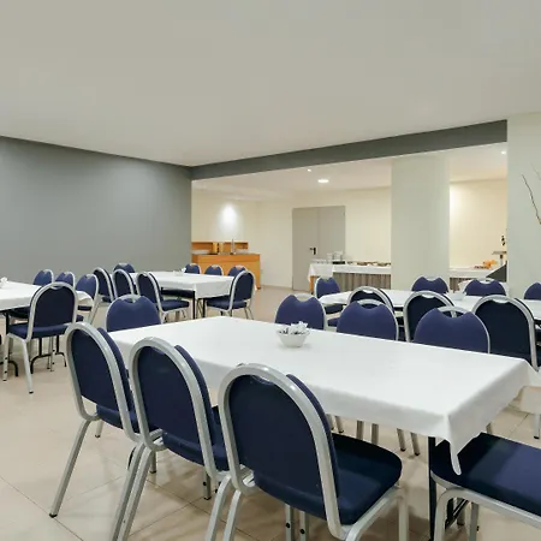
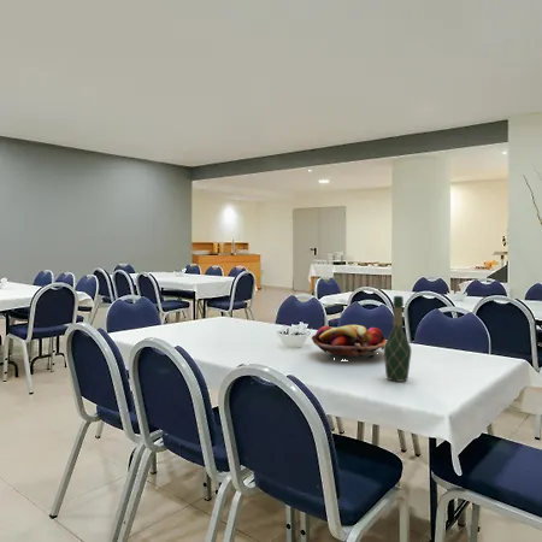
+ fruit basket (350, 340)
+ wine bottle (397, 337)
